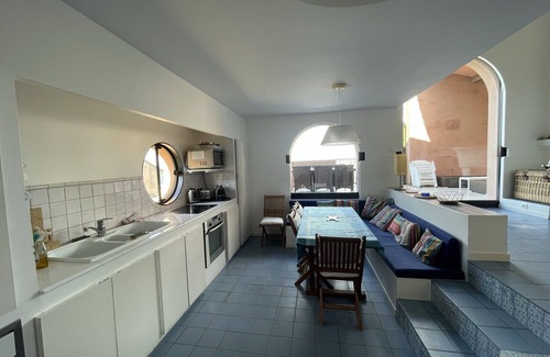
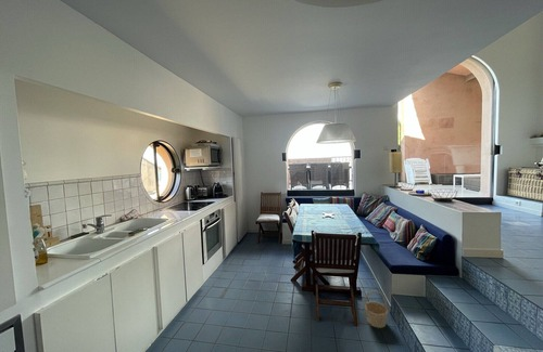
+ basket (376, 305)
